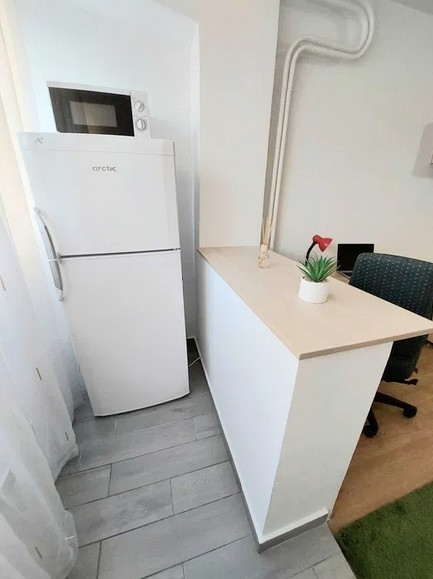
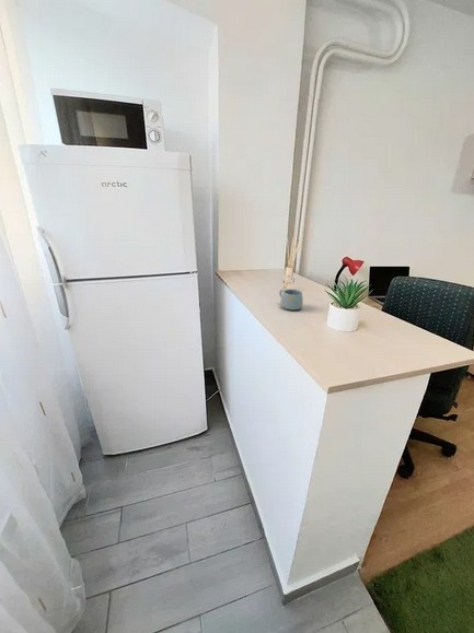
+ mug (289, 298)
